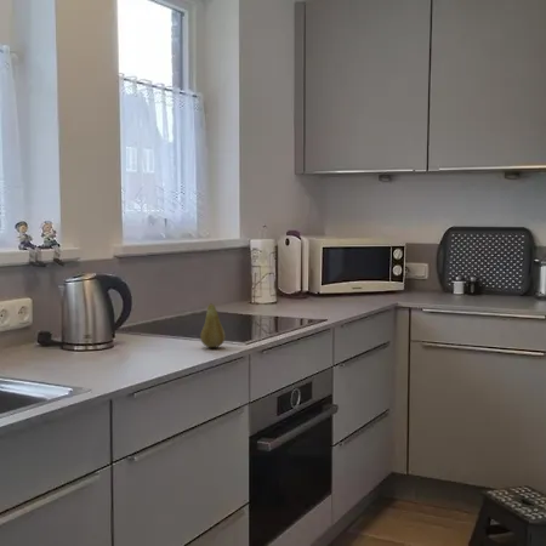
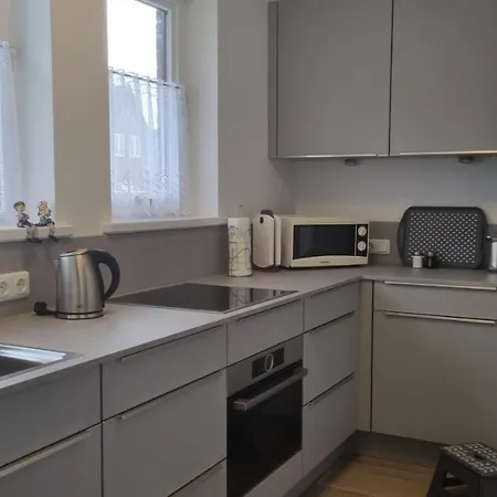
- fruit (212, 325)
